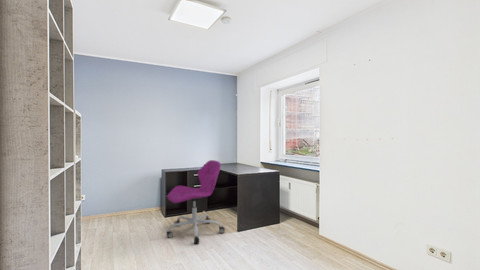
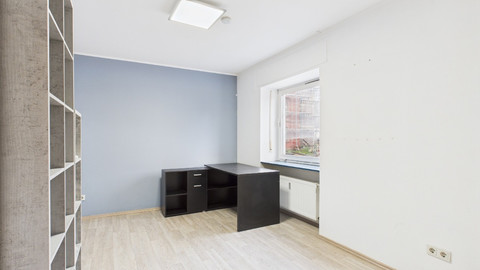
- office chair (193, 196)
